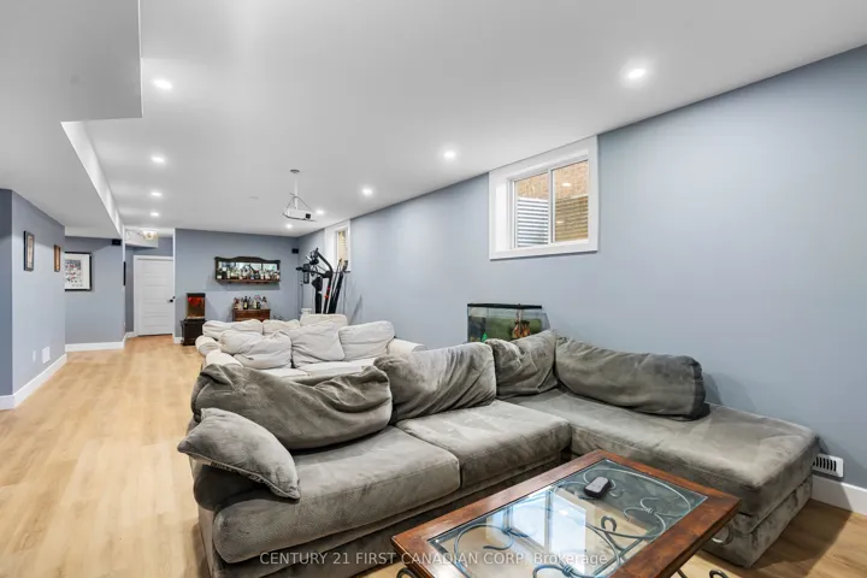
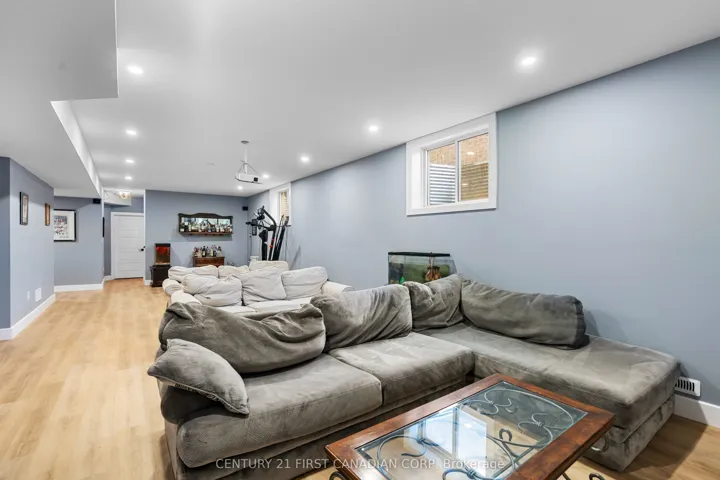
- remote control (597, 485)
